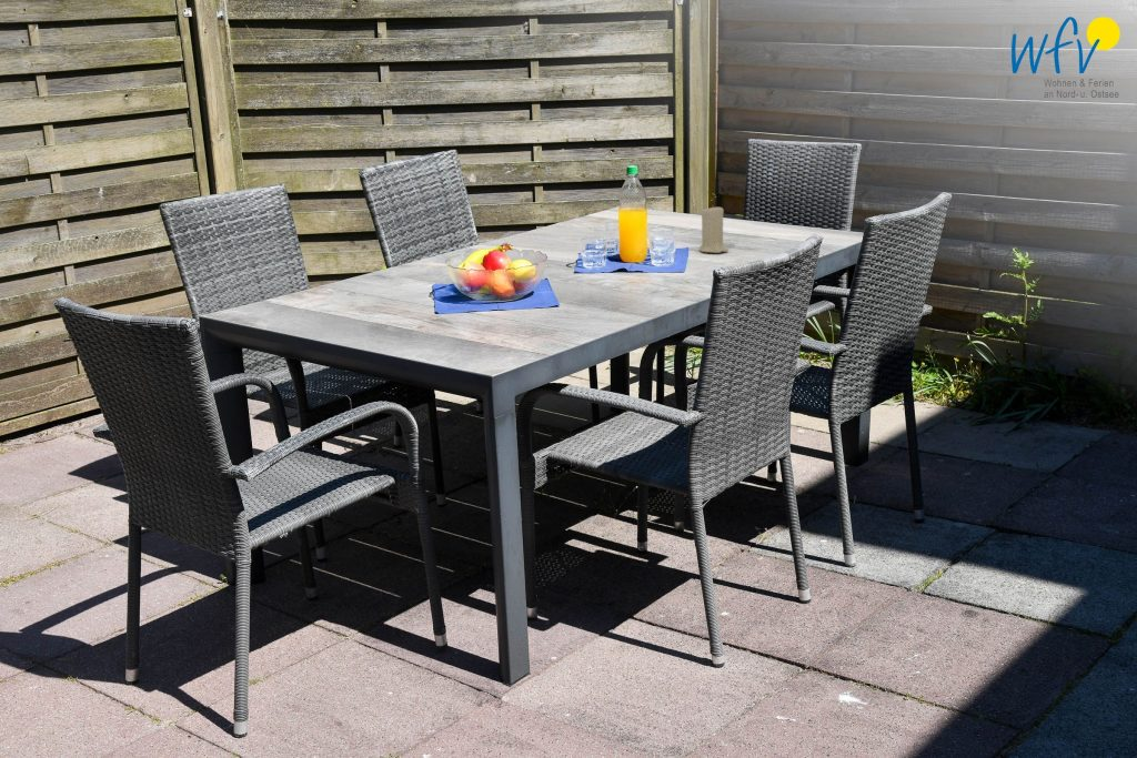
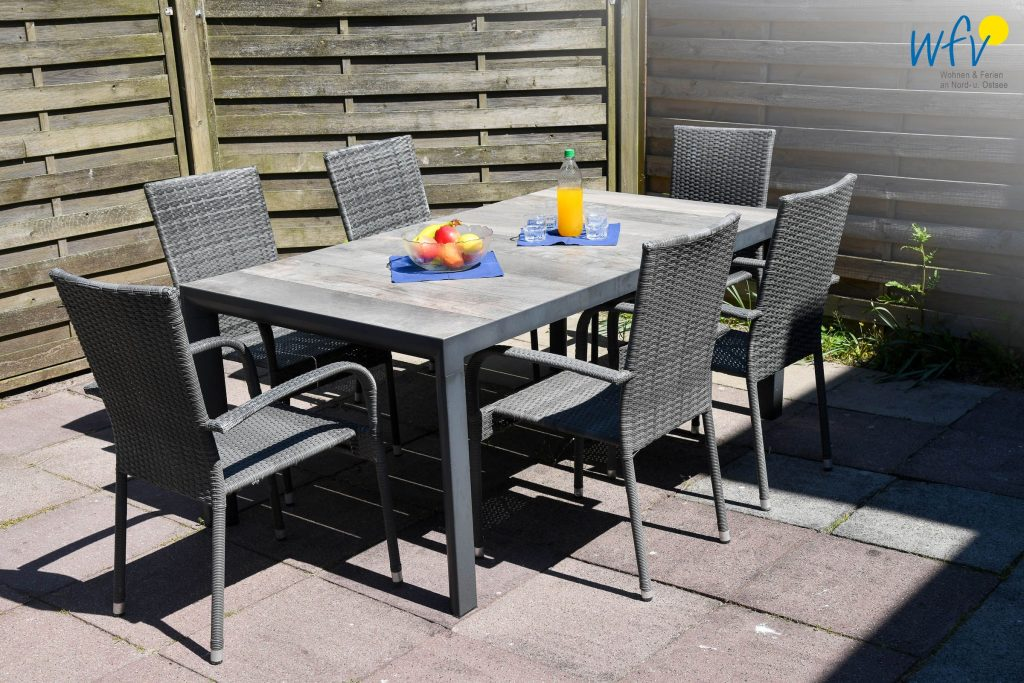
- candle (713, 228)
